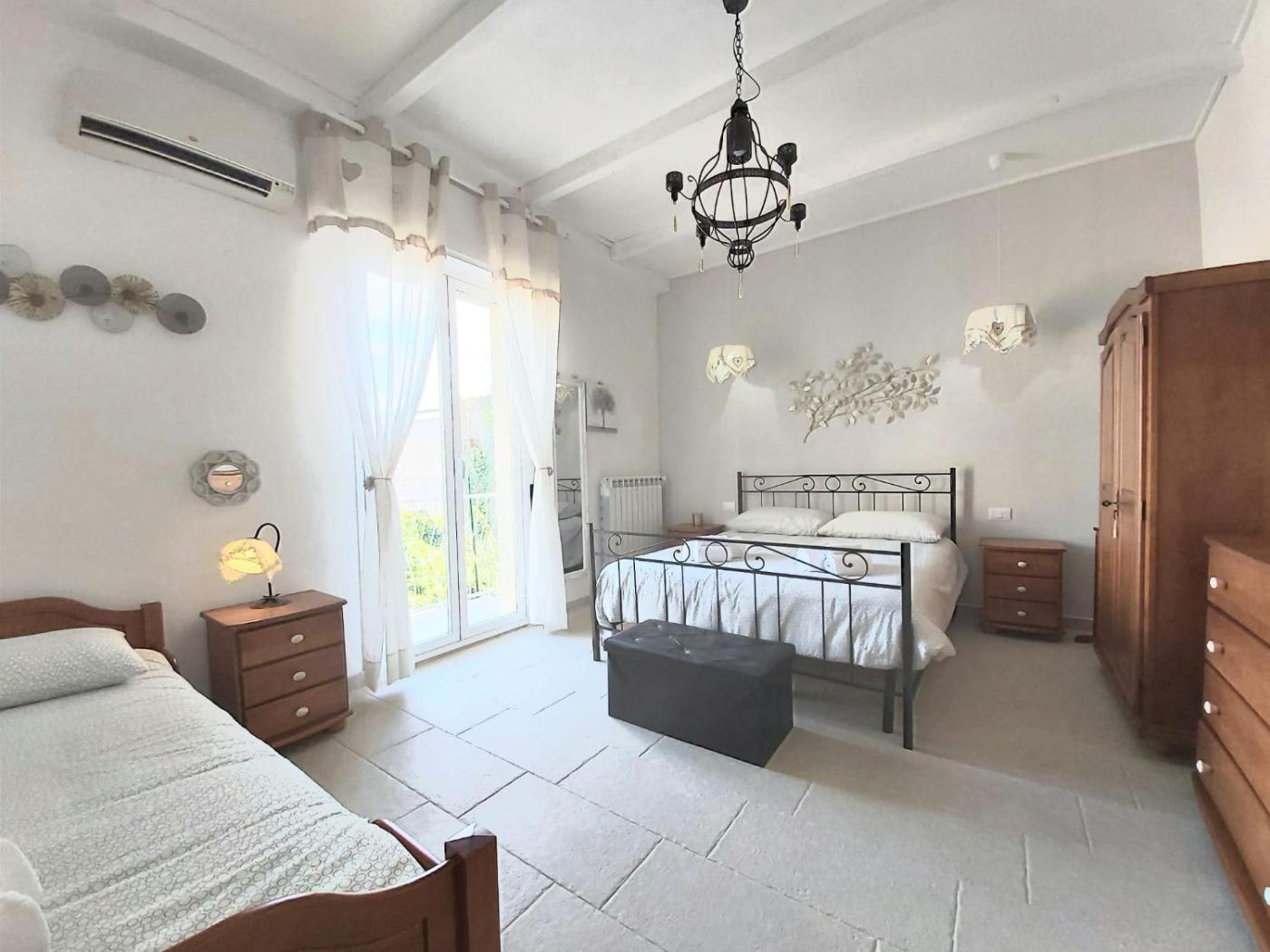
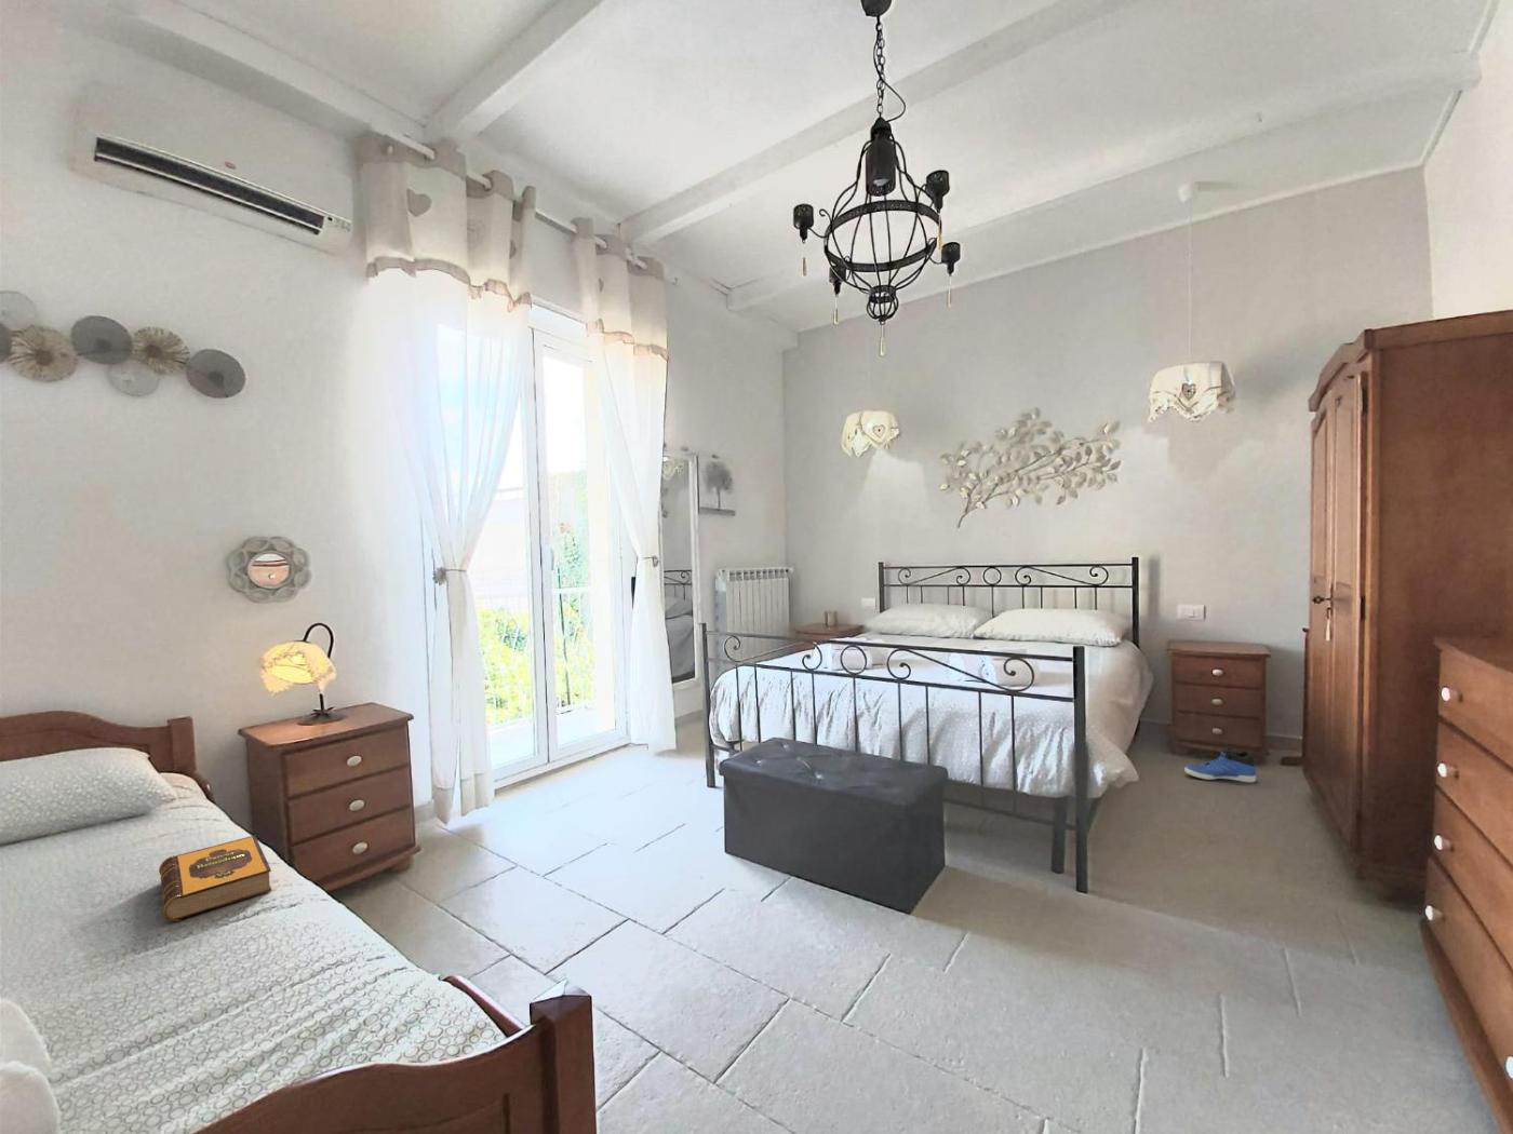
+ hardback book (214, 874)
+ sneaker (1219, 761)
